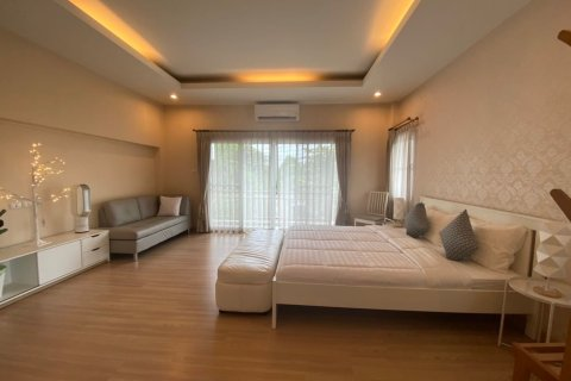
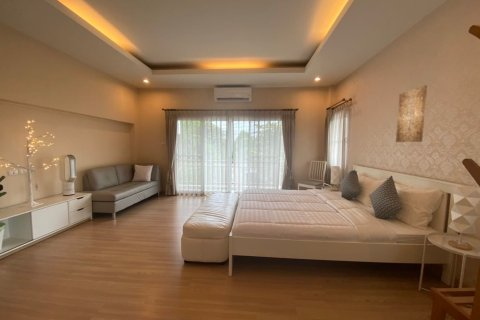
+ wall art (410, 116)
